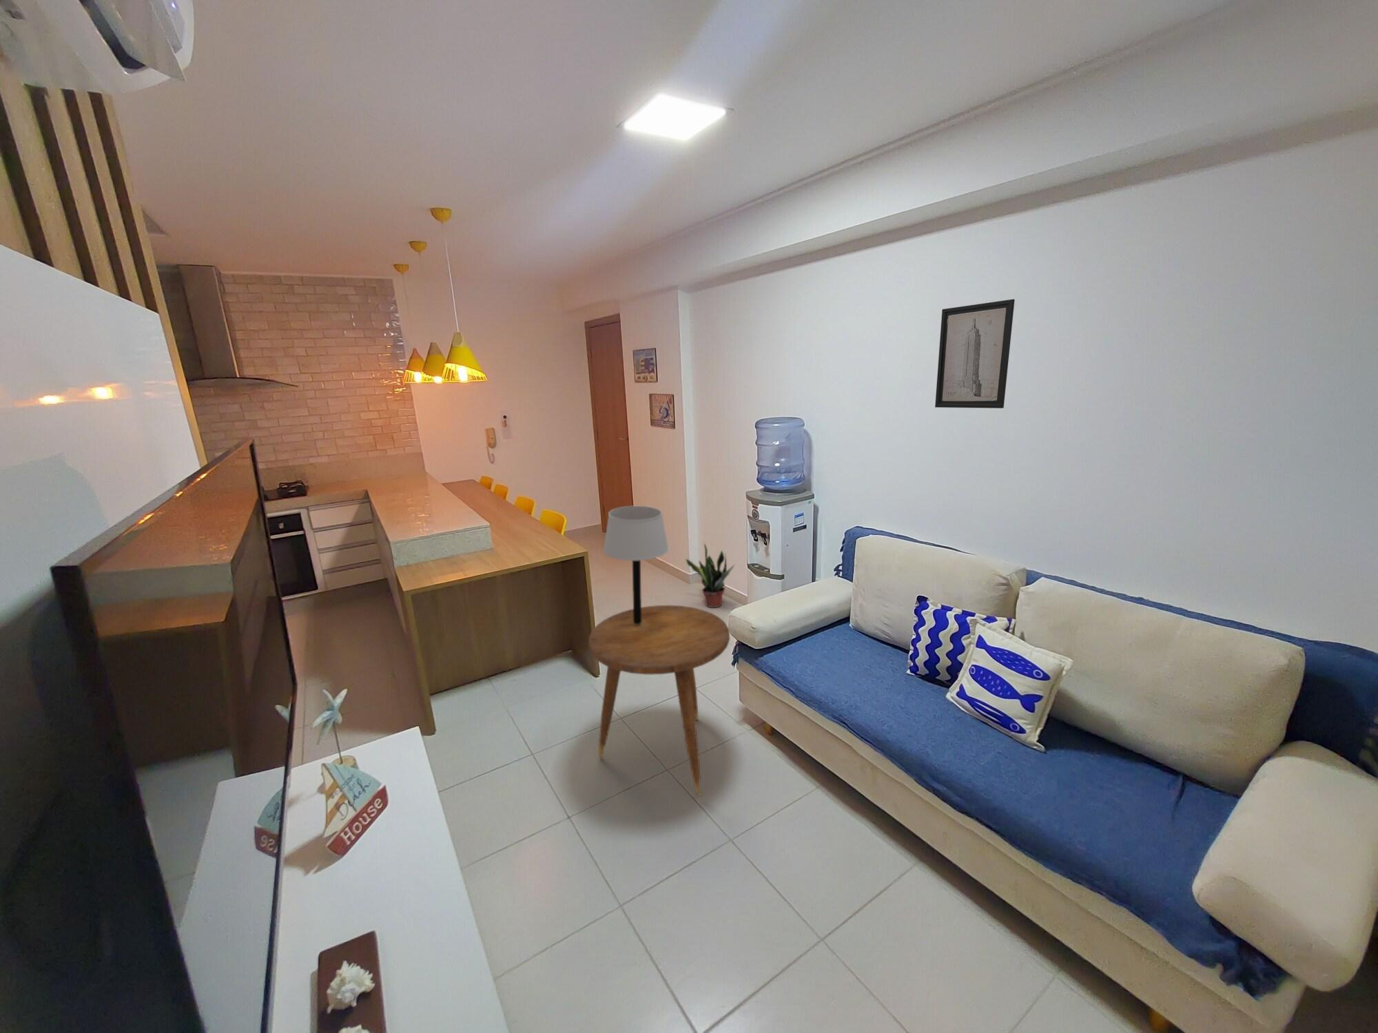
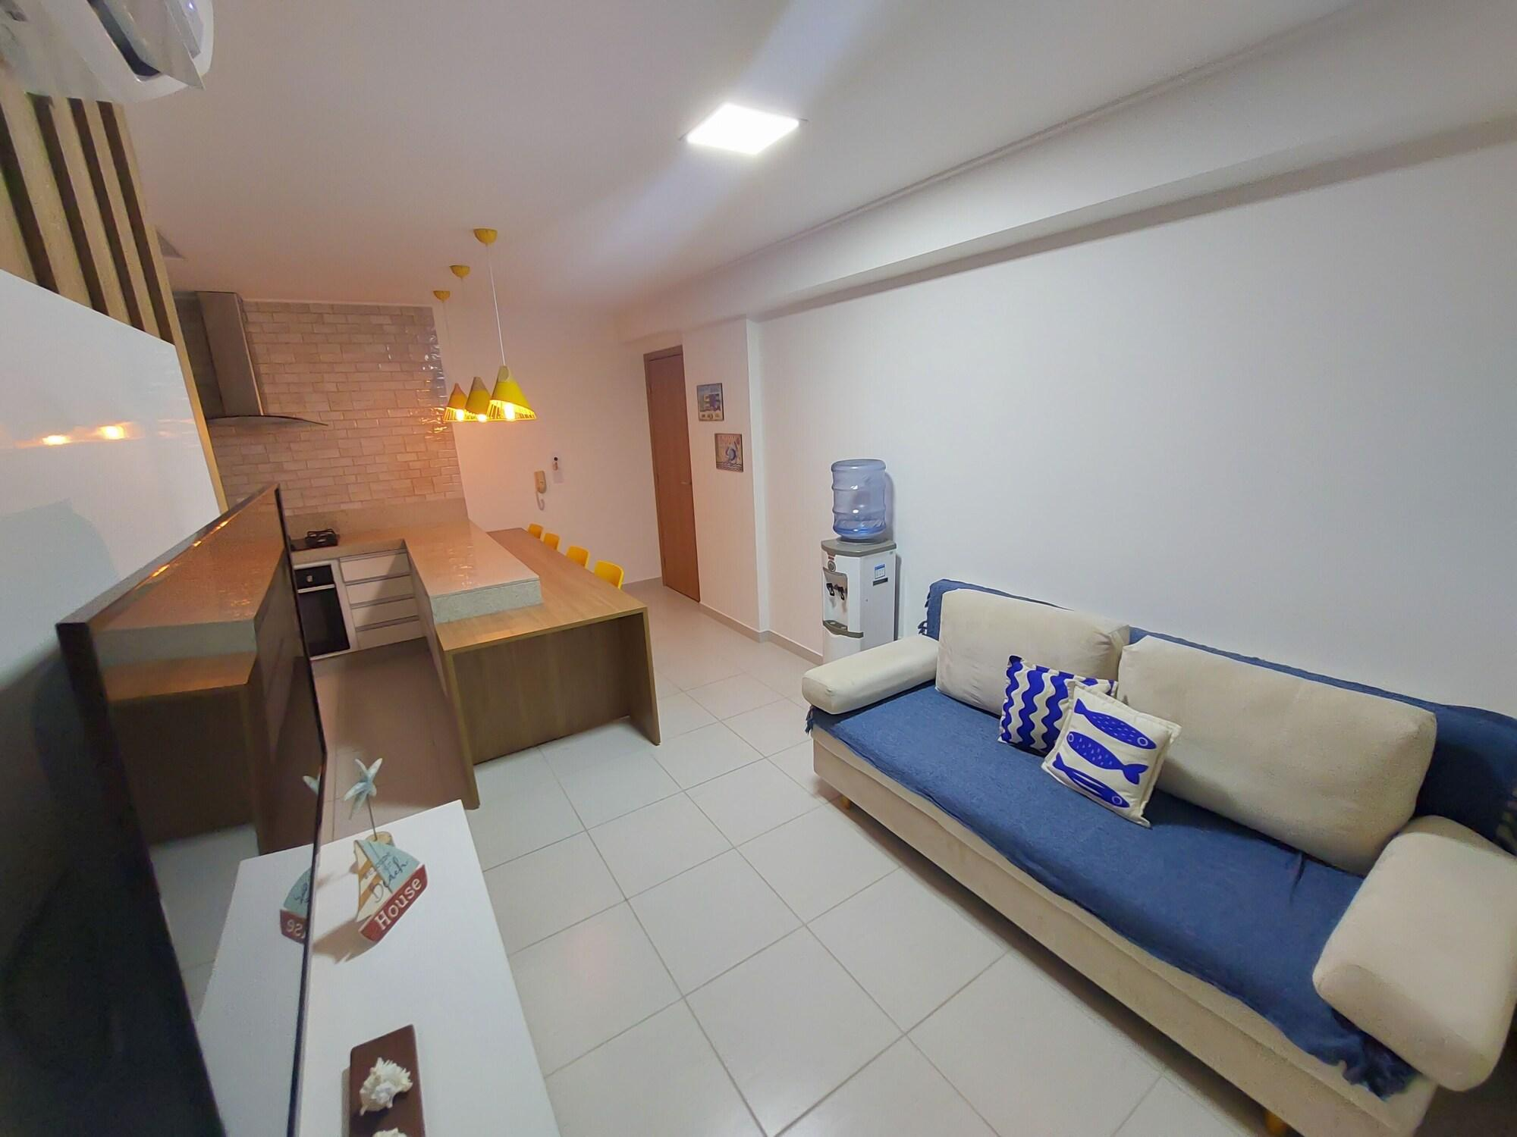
- potted plant (711, 576)
- wall art (971, 357)
- table lamp (634, 569)
- side table (677, 692)
